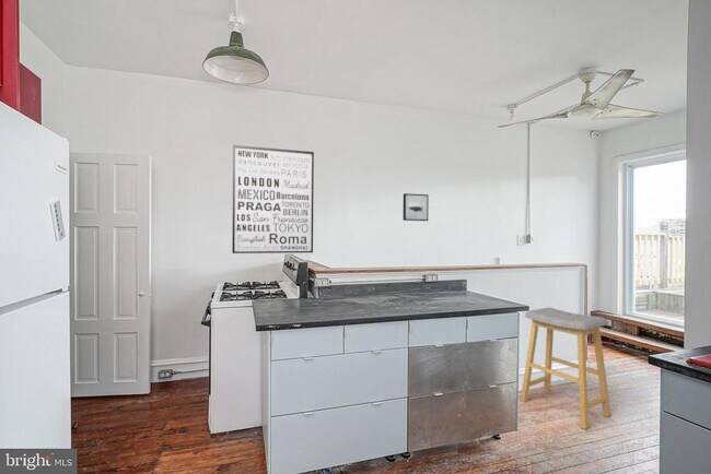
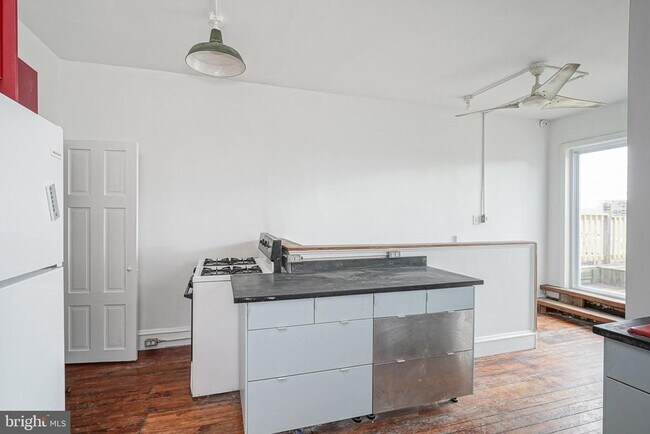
- wall art (273, 201)
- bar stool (563, 360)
- wall art (416, 206)
